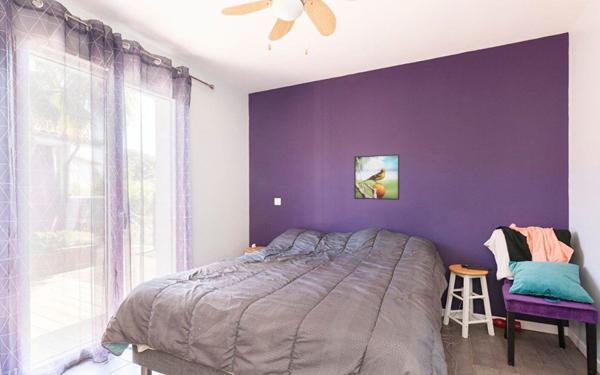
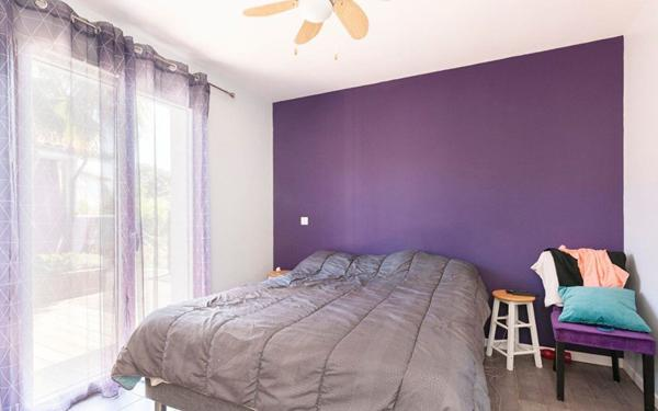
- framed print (376, 177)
